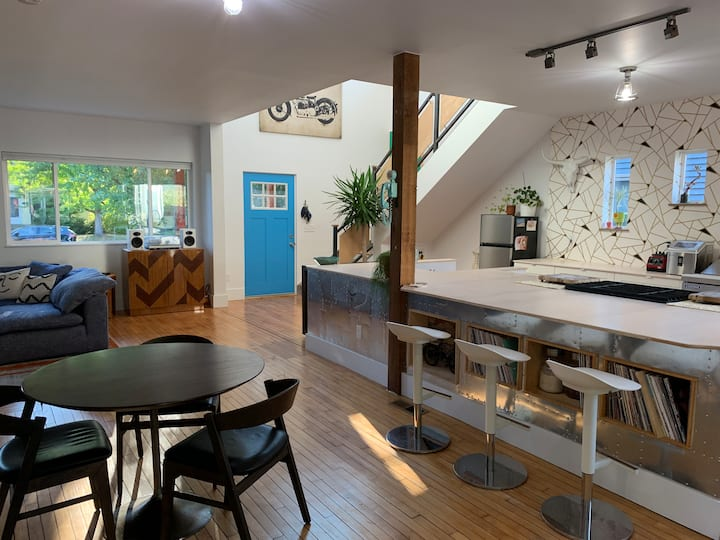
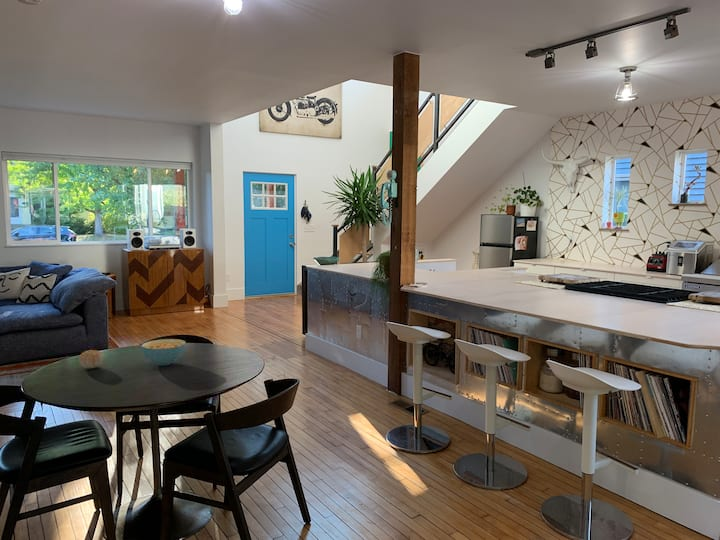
+ cereal bowl (164, 353)
+ fruit (91, 359)
